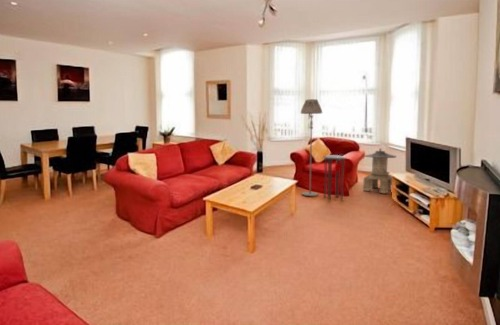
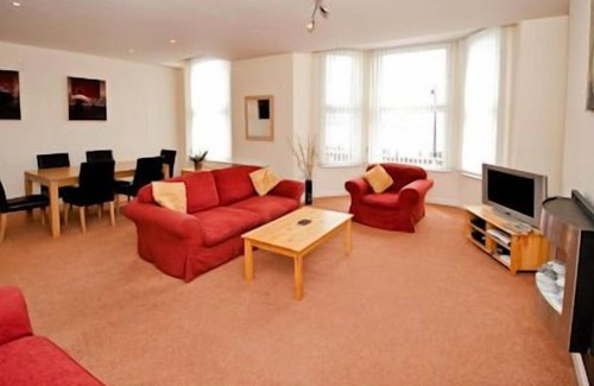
- stool (331, 177)
- lantern (379, 169)
- floor lamp (310, 147)
